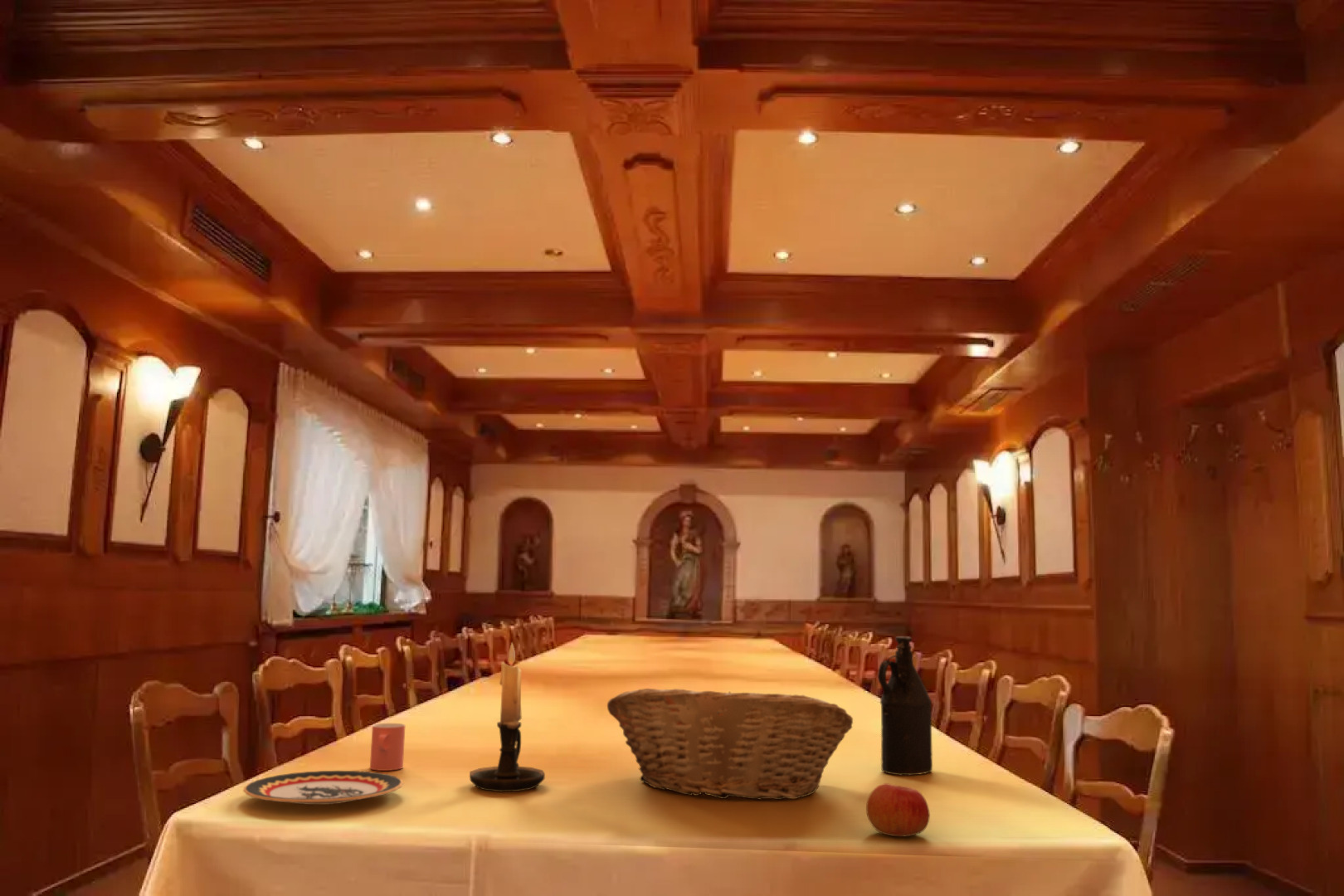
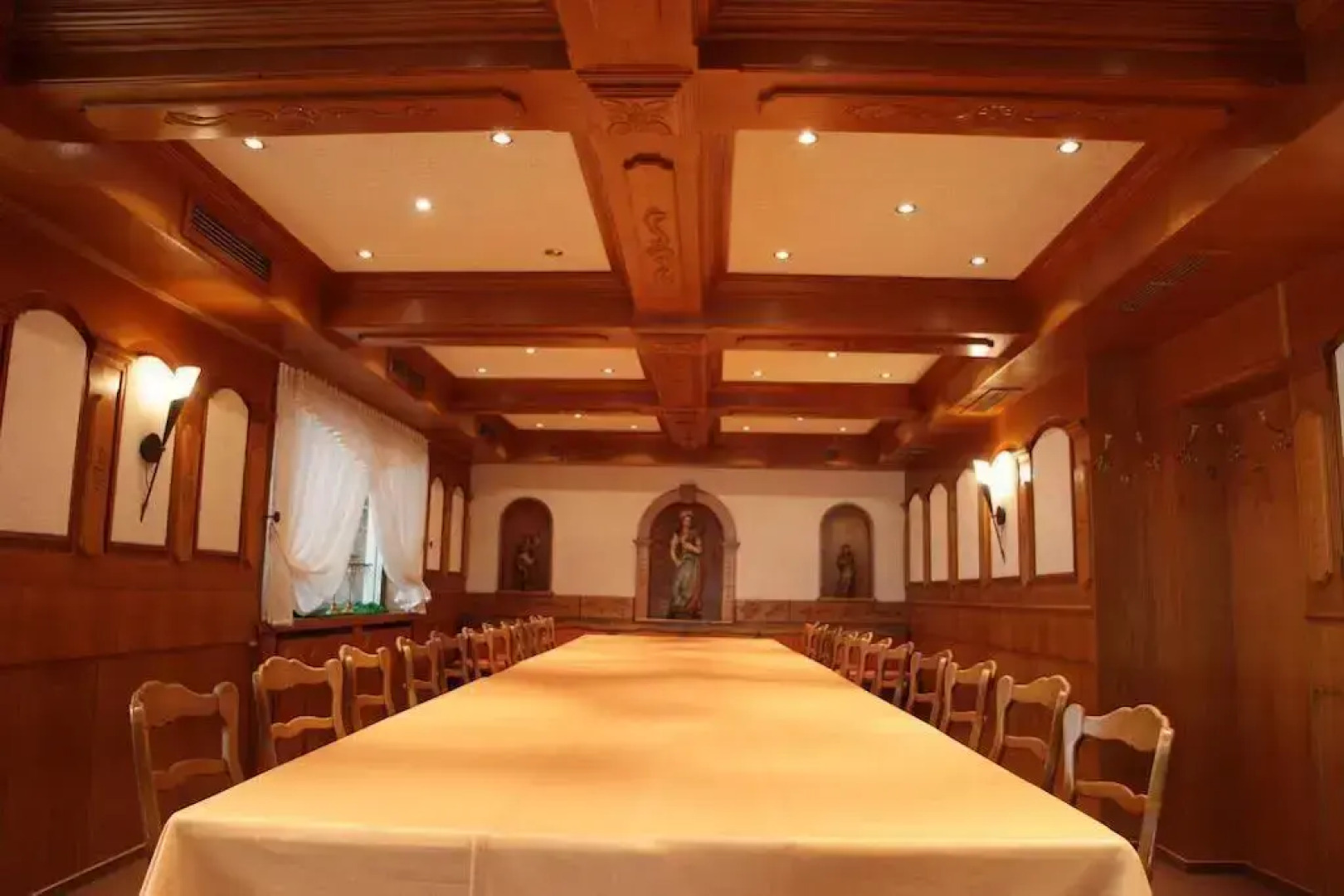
- candle holder (512, 711)
- plate (324, 791)
- bottle (905, 703)
- fruit basket (728, 734)
- apple (898, 809)
- cup (386, 747)
